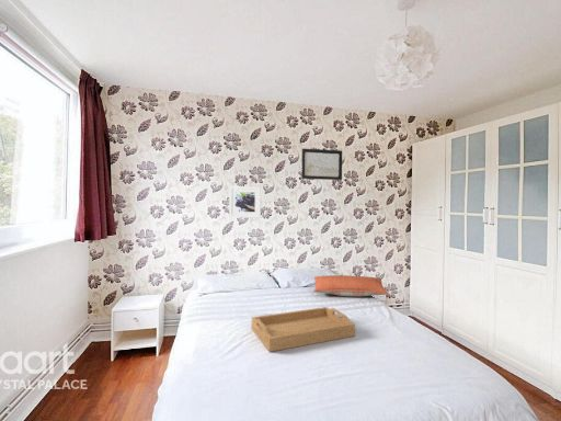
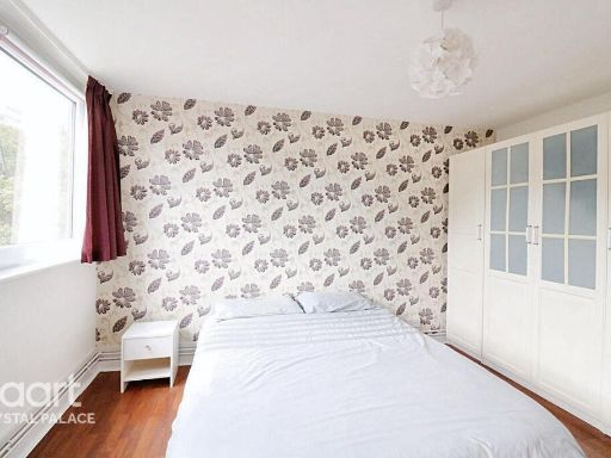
- pillow (348, 285)
- wall art (322, 164)
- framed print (244, 202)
- serving tray (301, 325)
